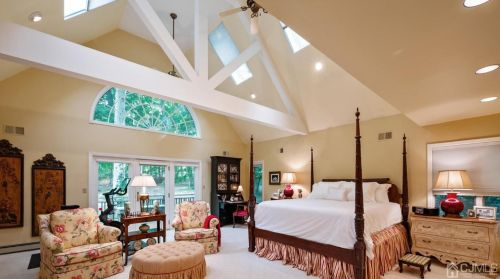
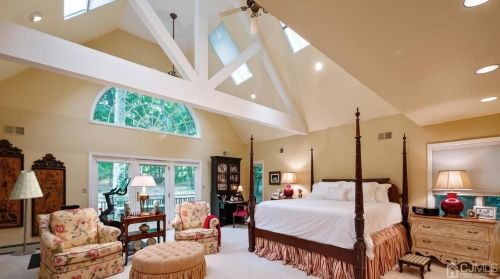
+ floor lamp (26, 211)
